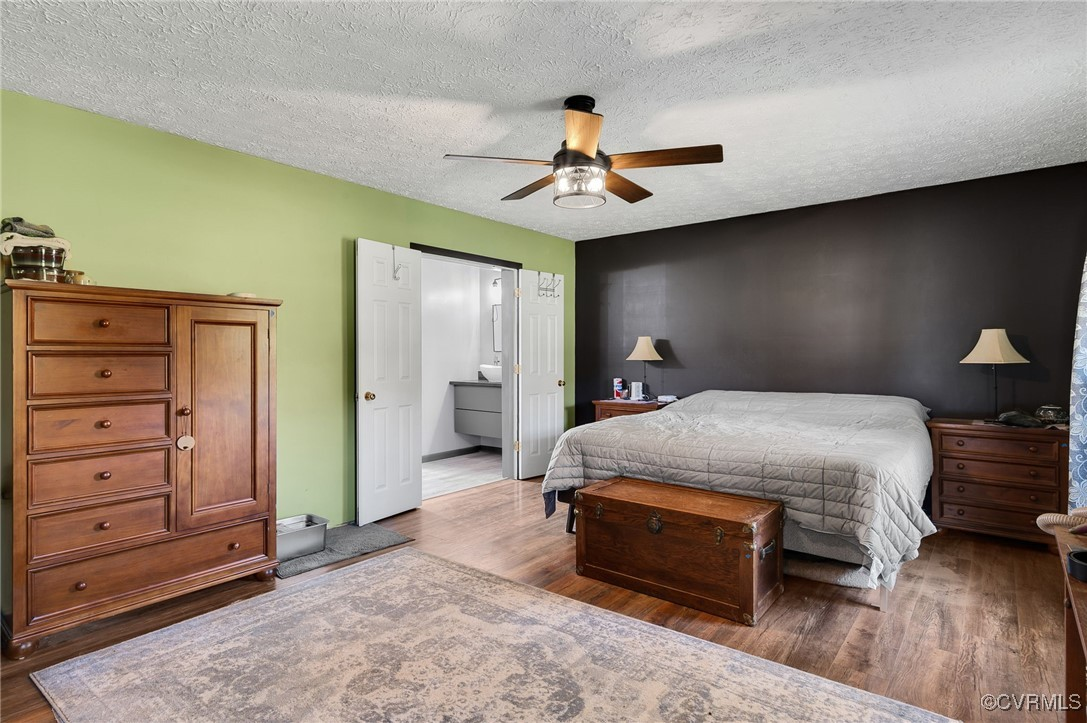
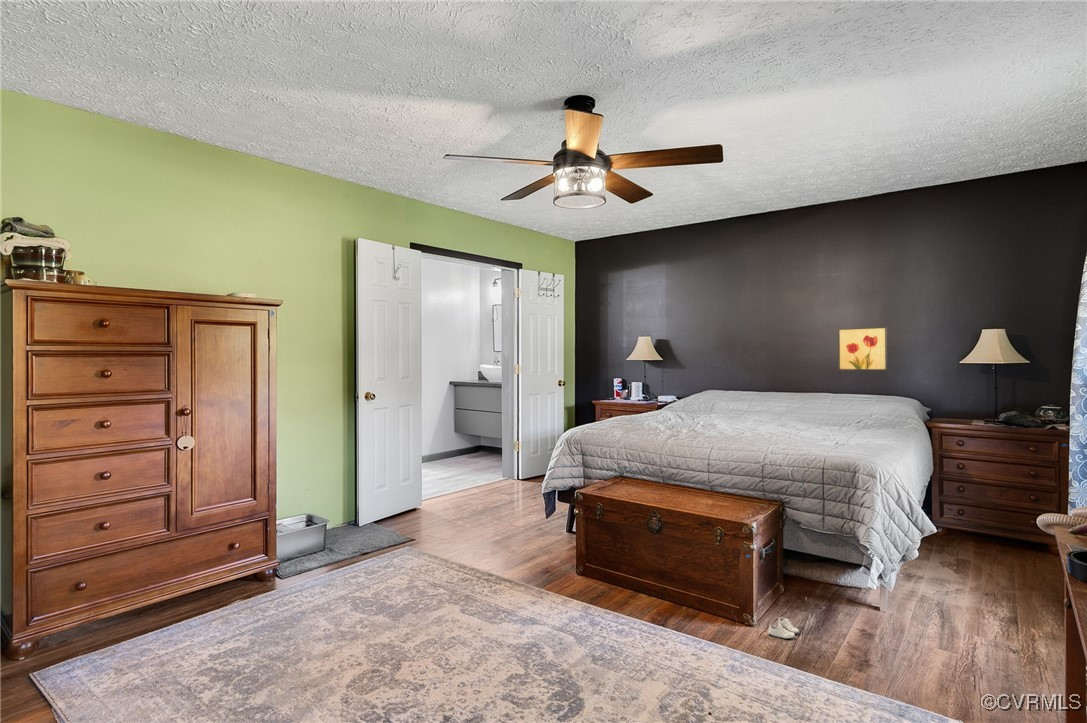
+ sneaker (785, 627)
+ wall art (862, 349)
